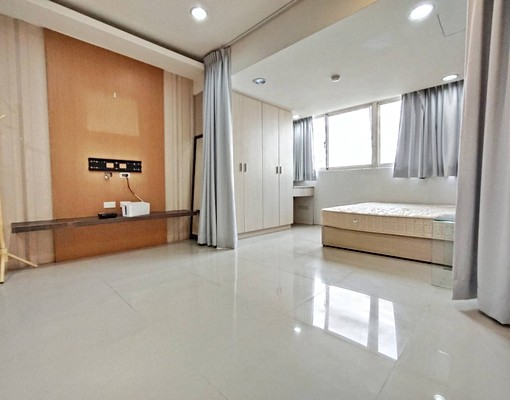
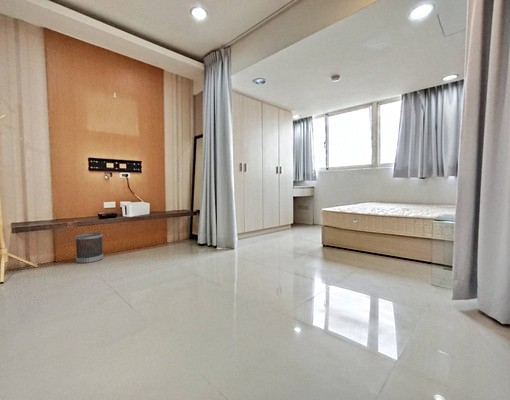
+ wastebasket (89, 247)
